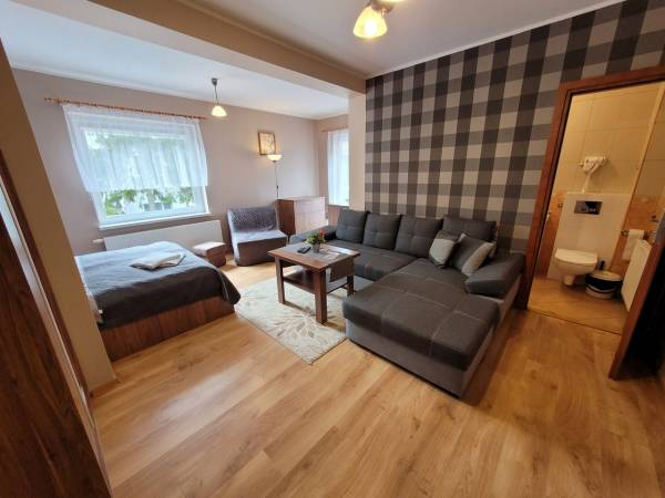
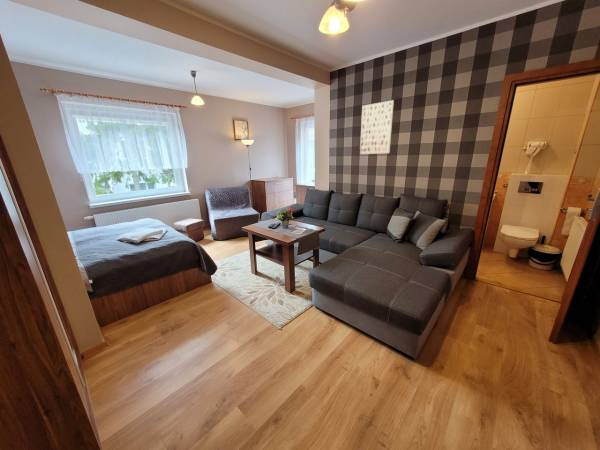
+ wall art (375, 129)
